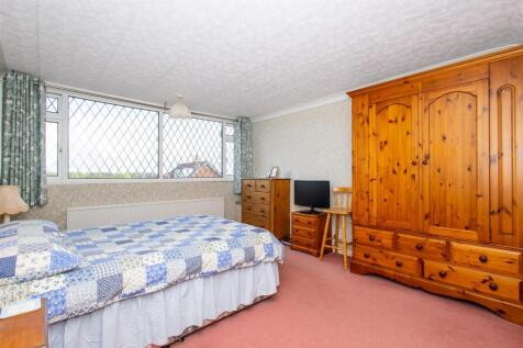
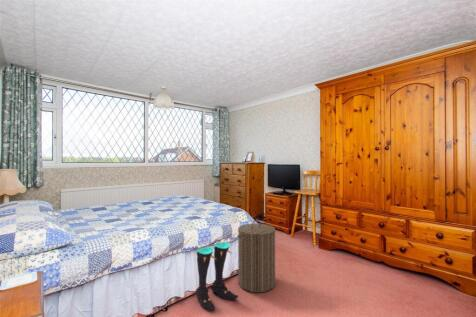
+ boots (215, 272)
+ laundry hamper (256, 251)
